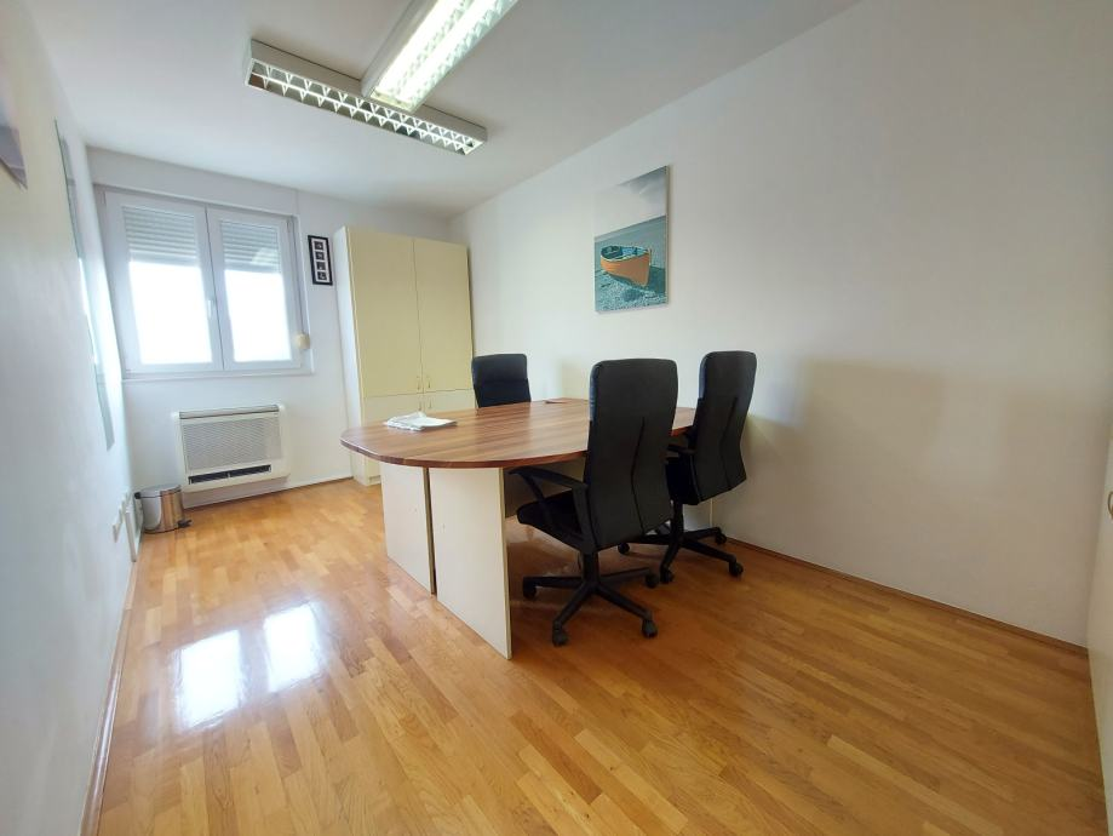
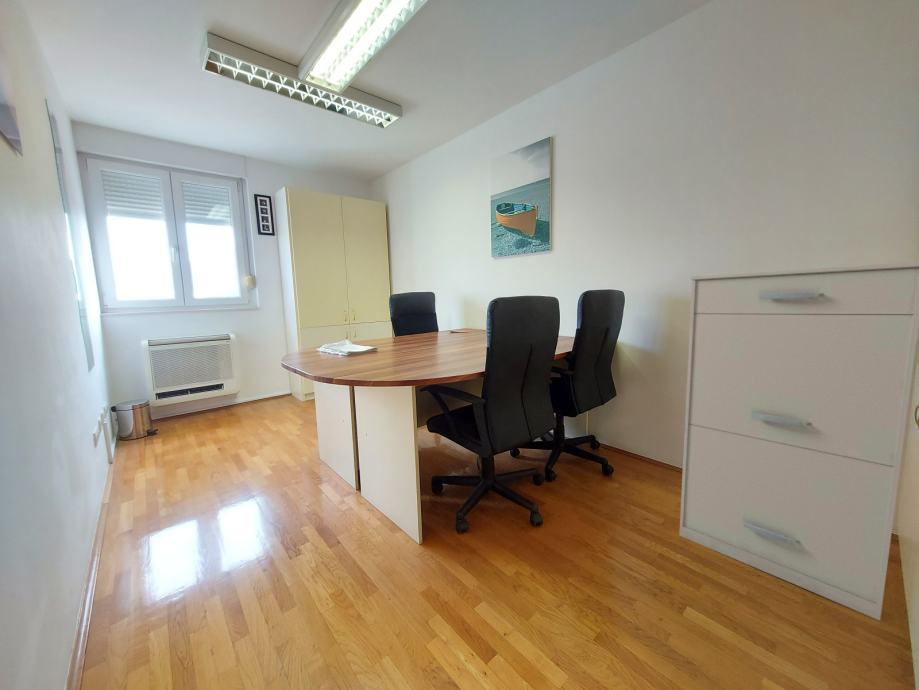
+ filing cabinet (786, 410)
